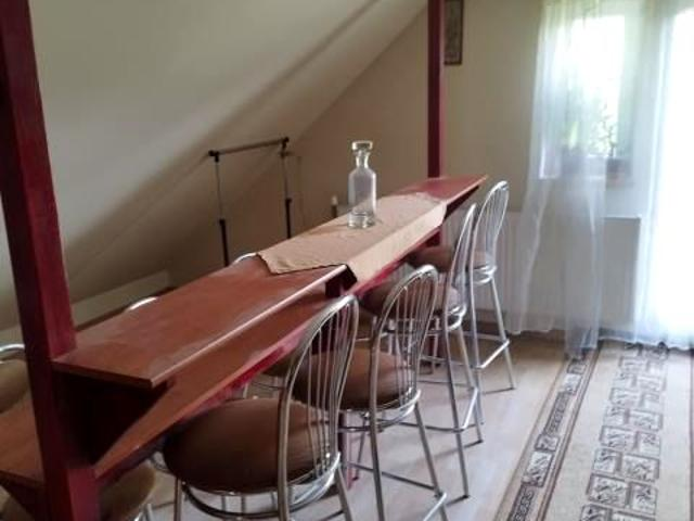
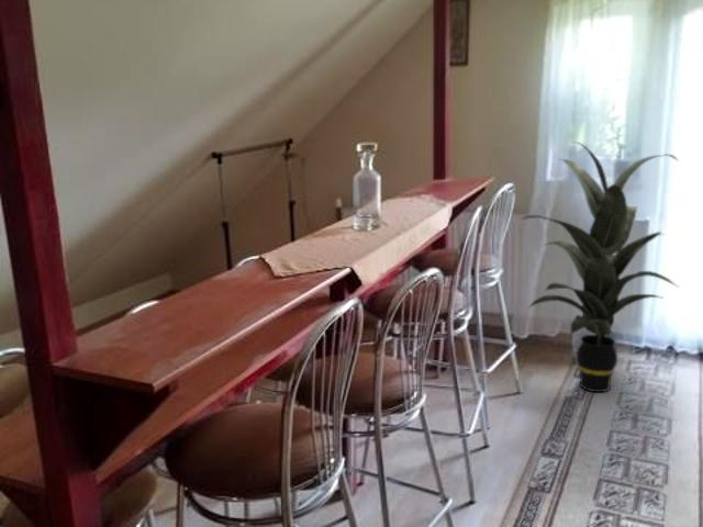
+ indoor plant (593, 267)
